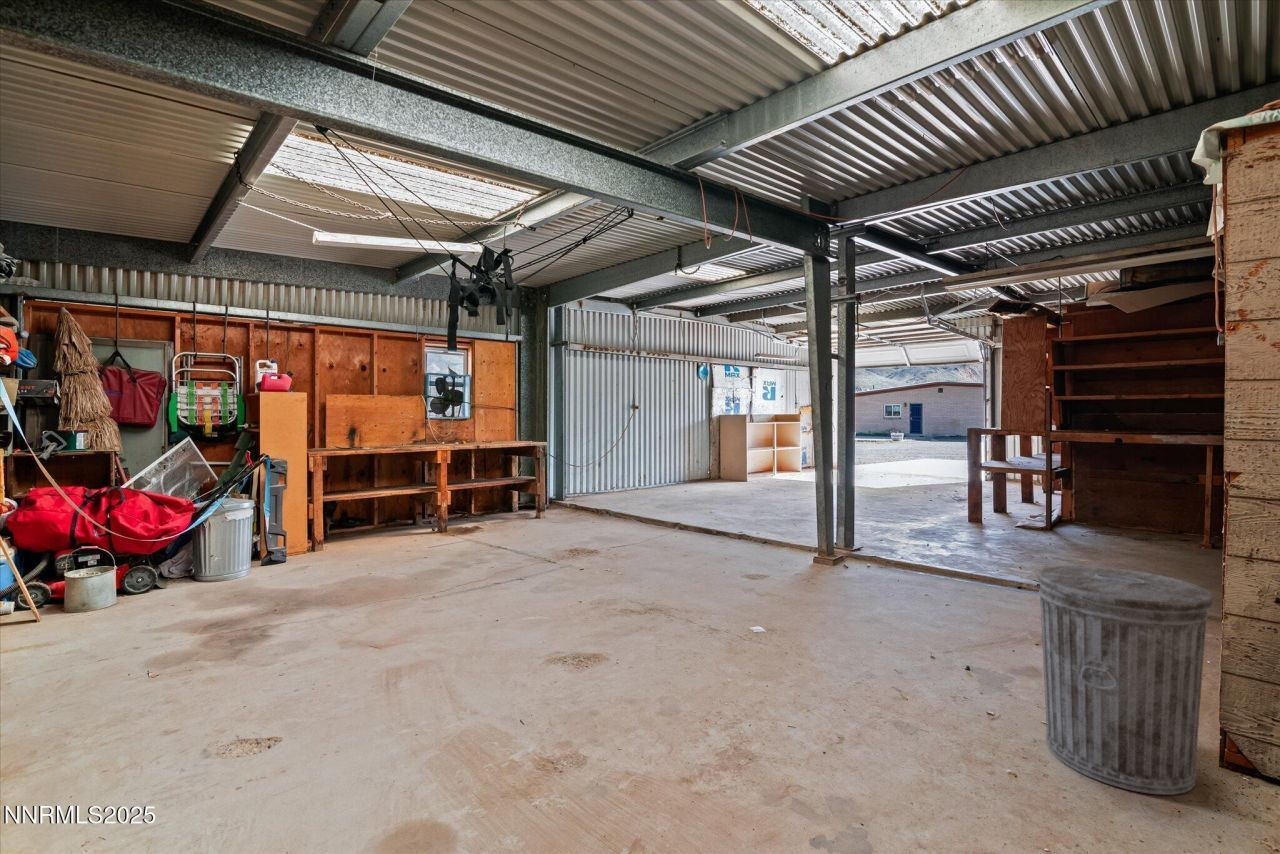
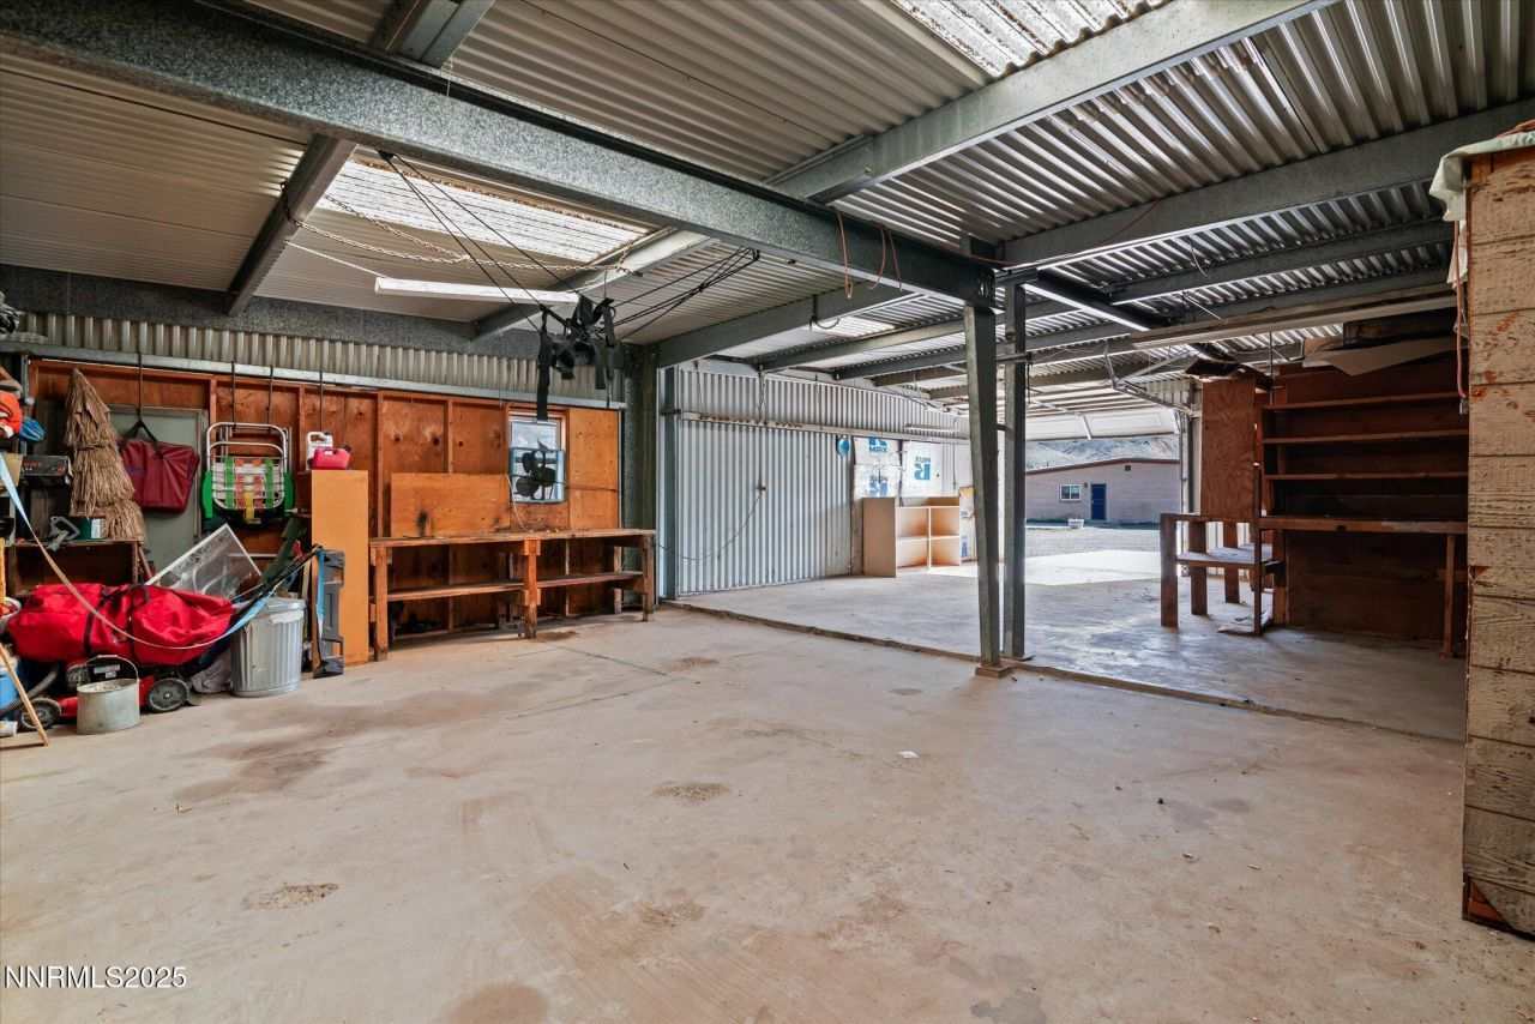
- trash can (1118, 669)
